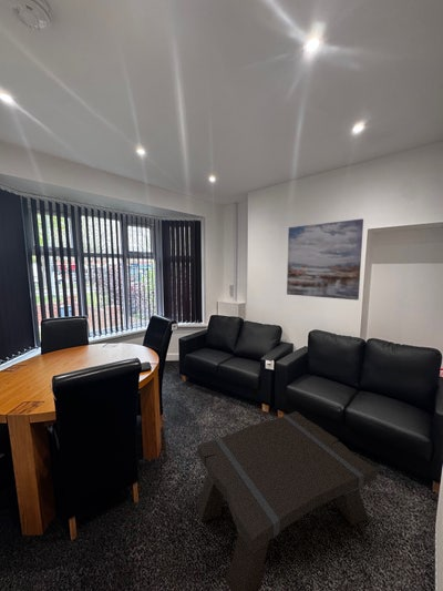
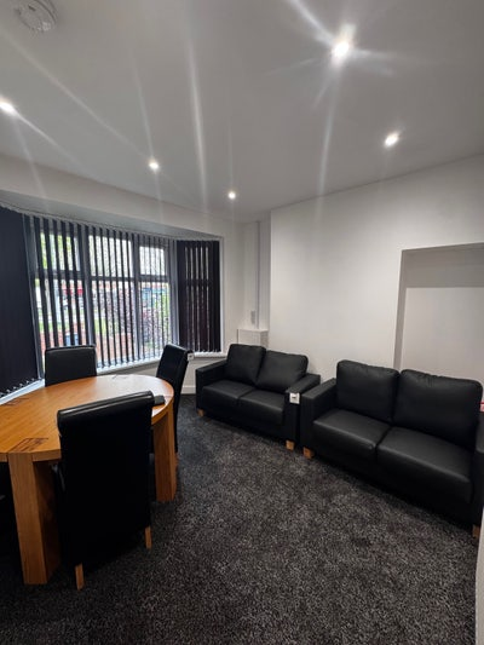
- wall art (320, 261)
- coffee table (280, 483)
